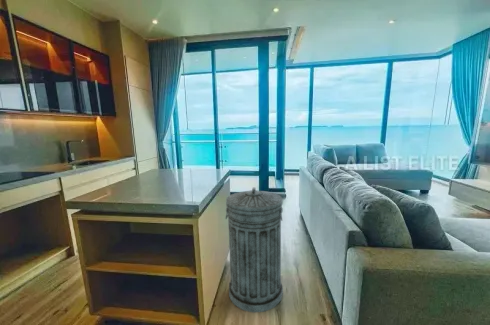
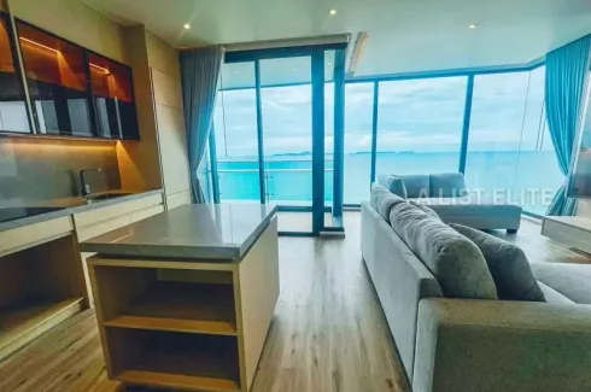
- trash can (254, 241)
